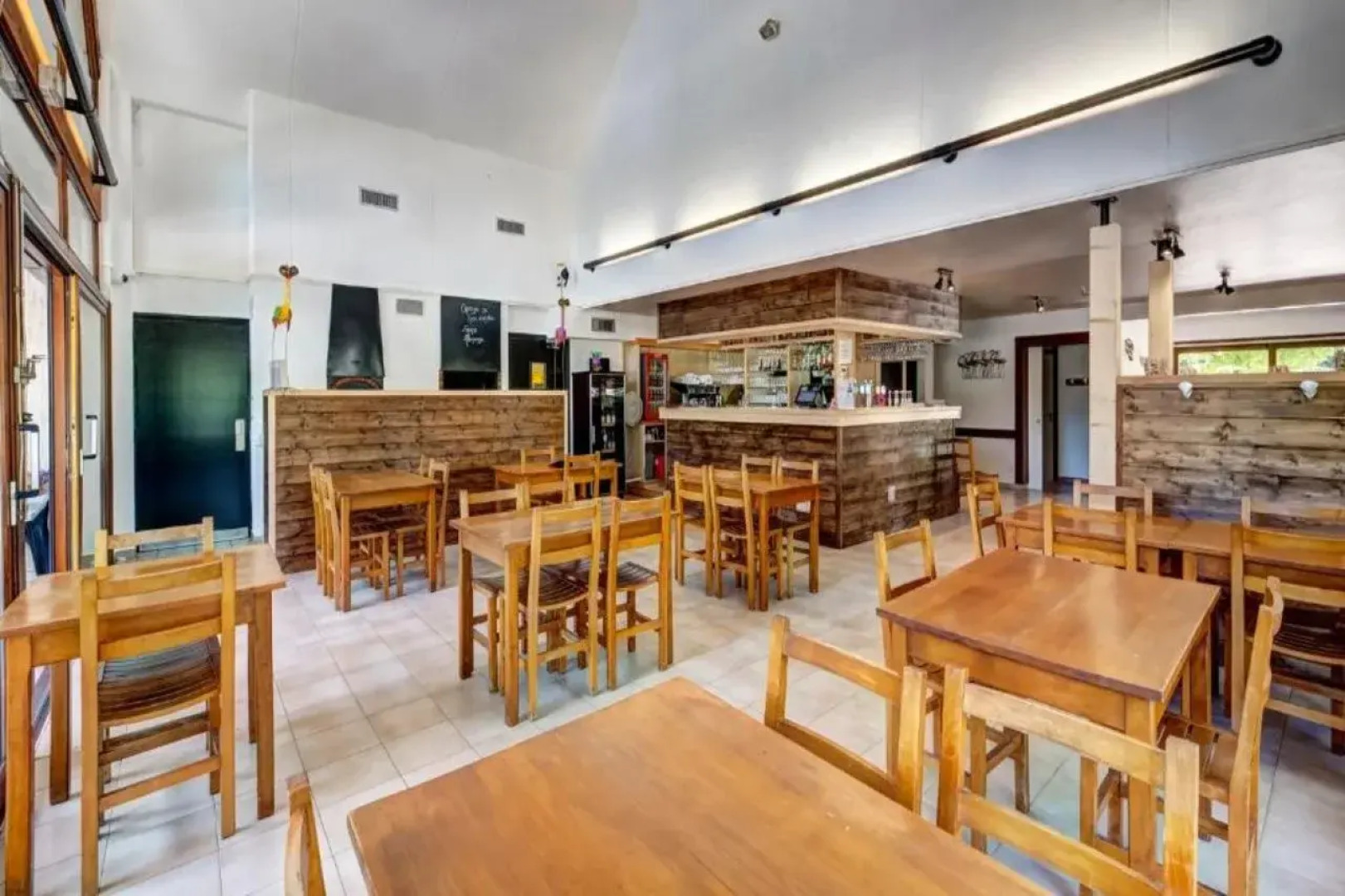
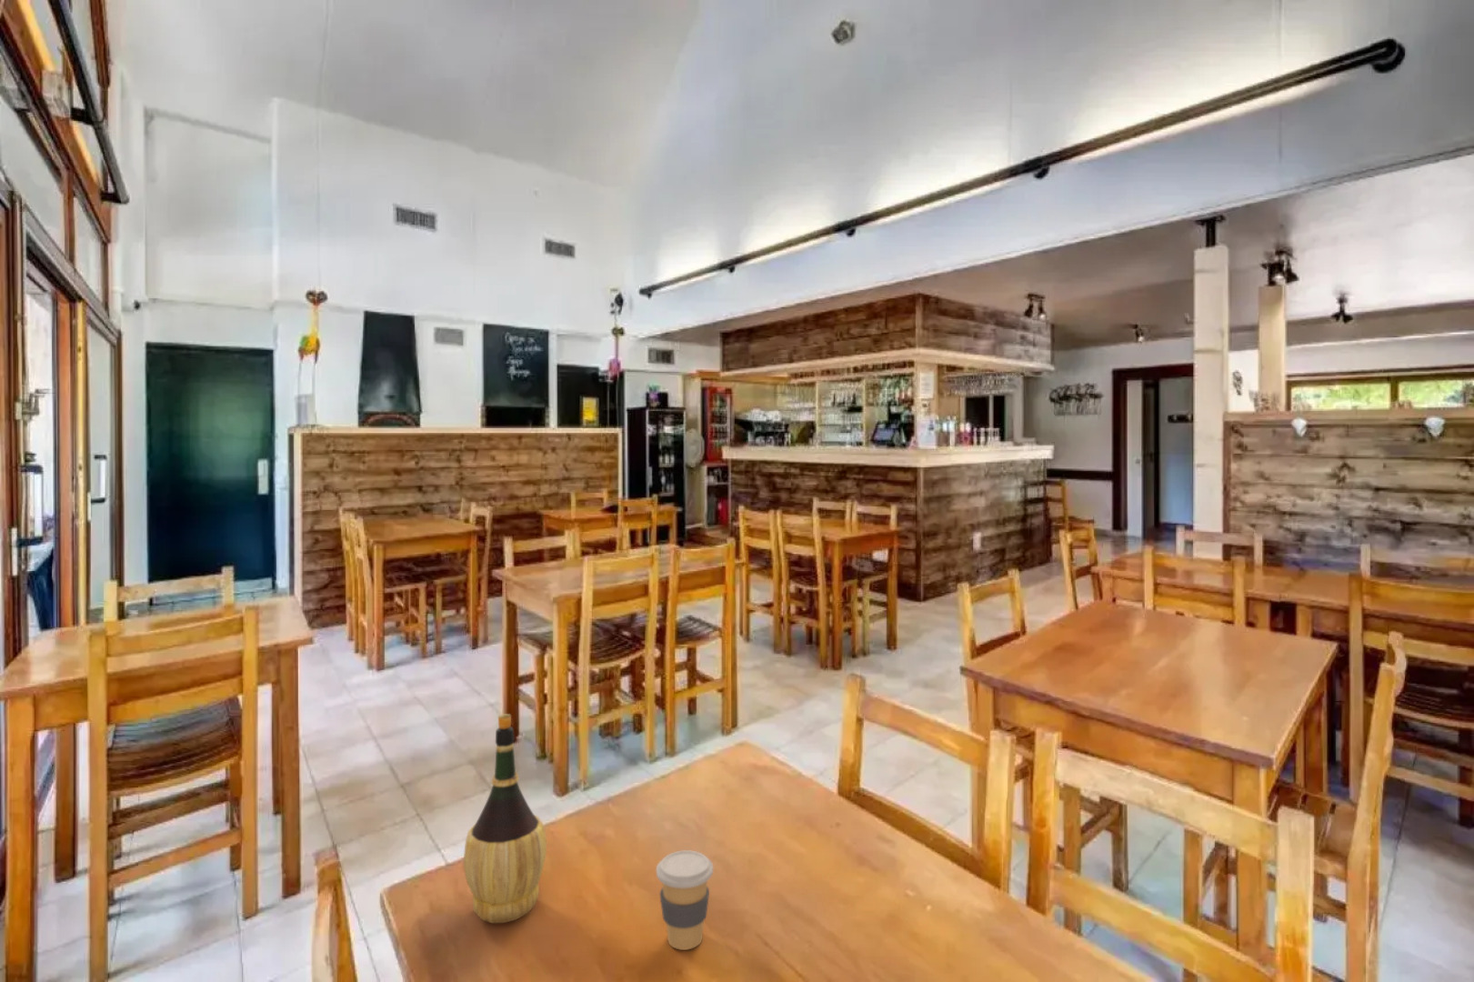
+ coffee cup (685, 900)
+ wine bottle (505, 812)
